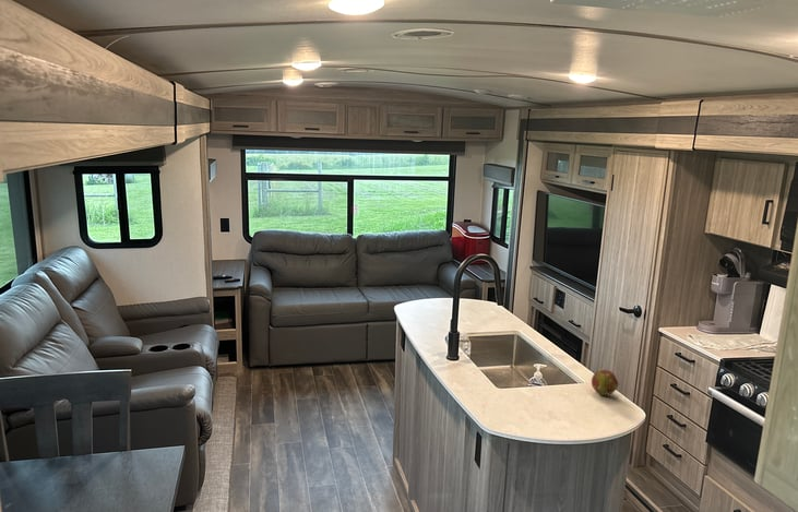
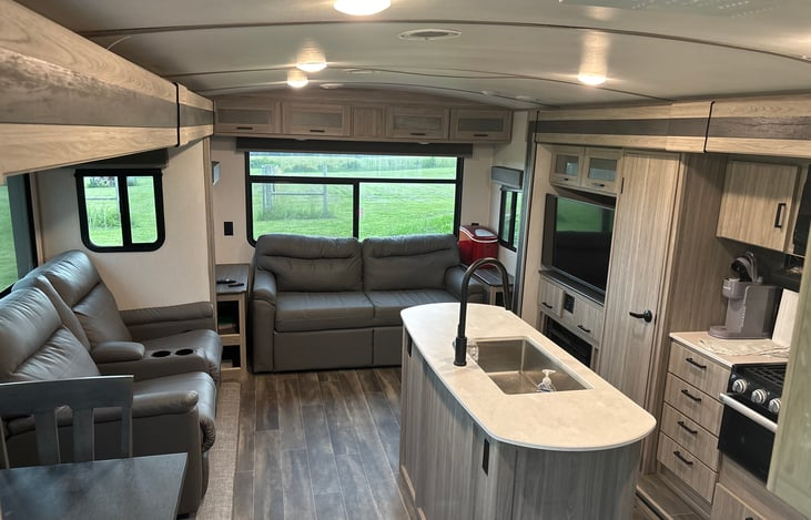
- fruit (605, 383)
